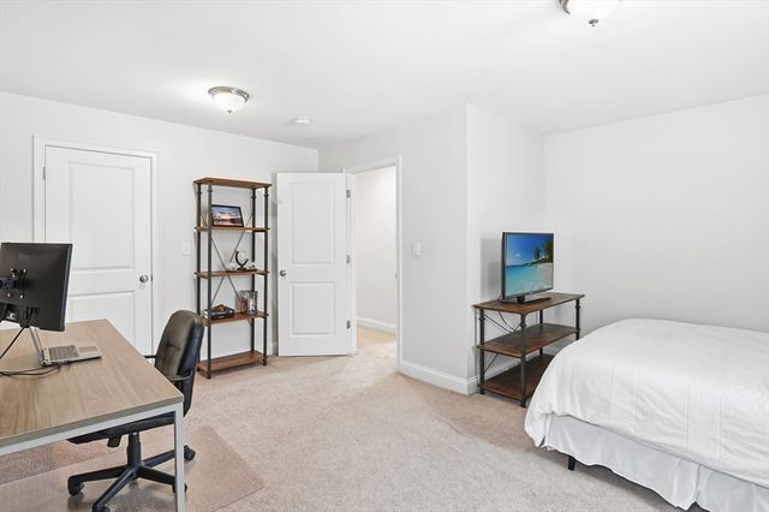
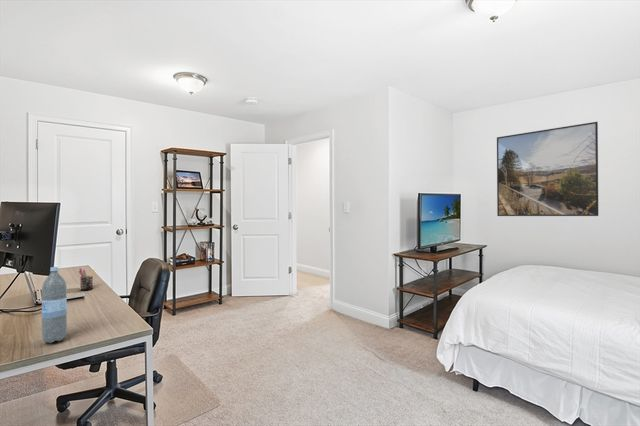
+ water bottle (54, 304)
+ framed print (543, 173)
+ pen holder (85, 278)
